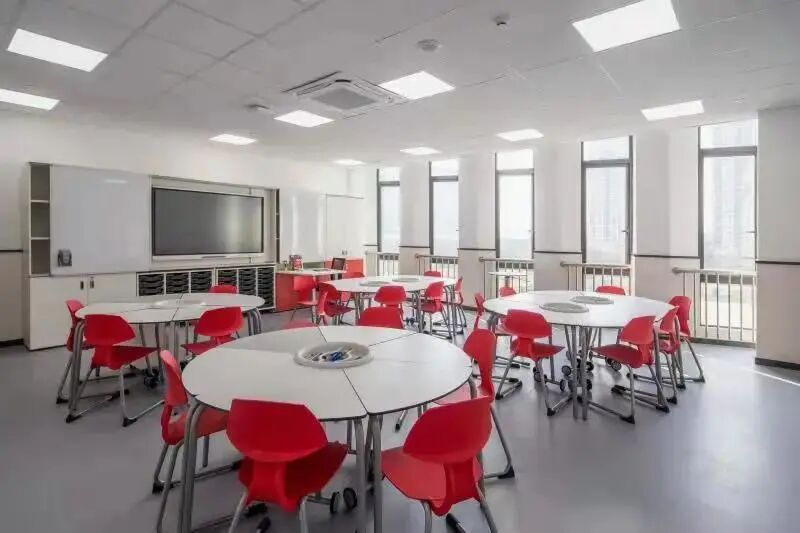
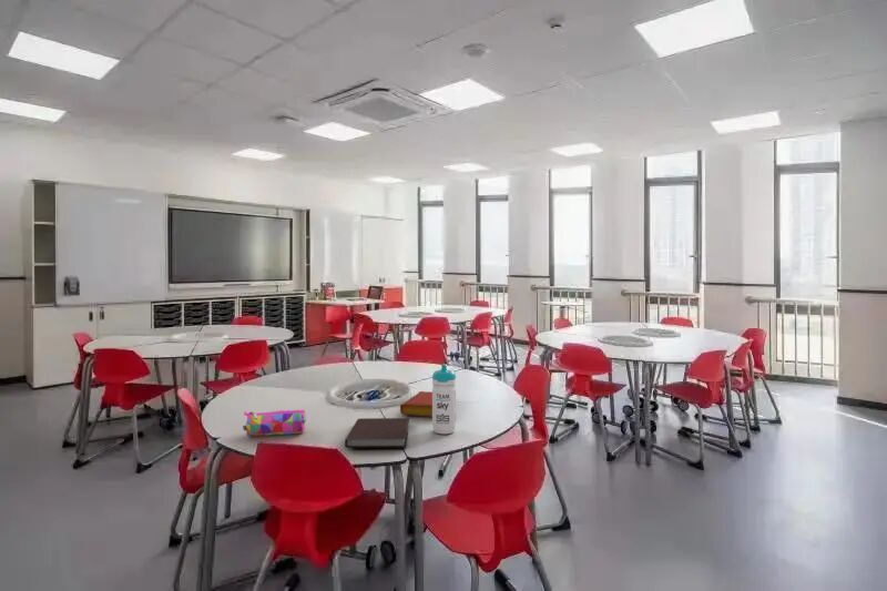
+ book (428, 403)
+ notebook (379, 431)
+ water bottle (443, 397)
+ pencil case (275, 421)
